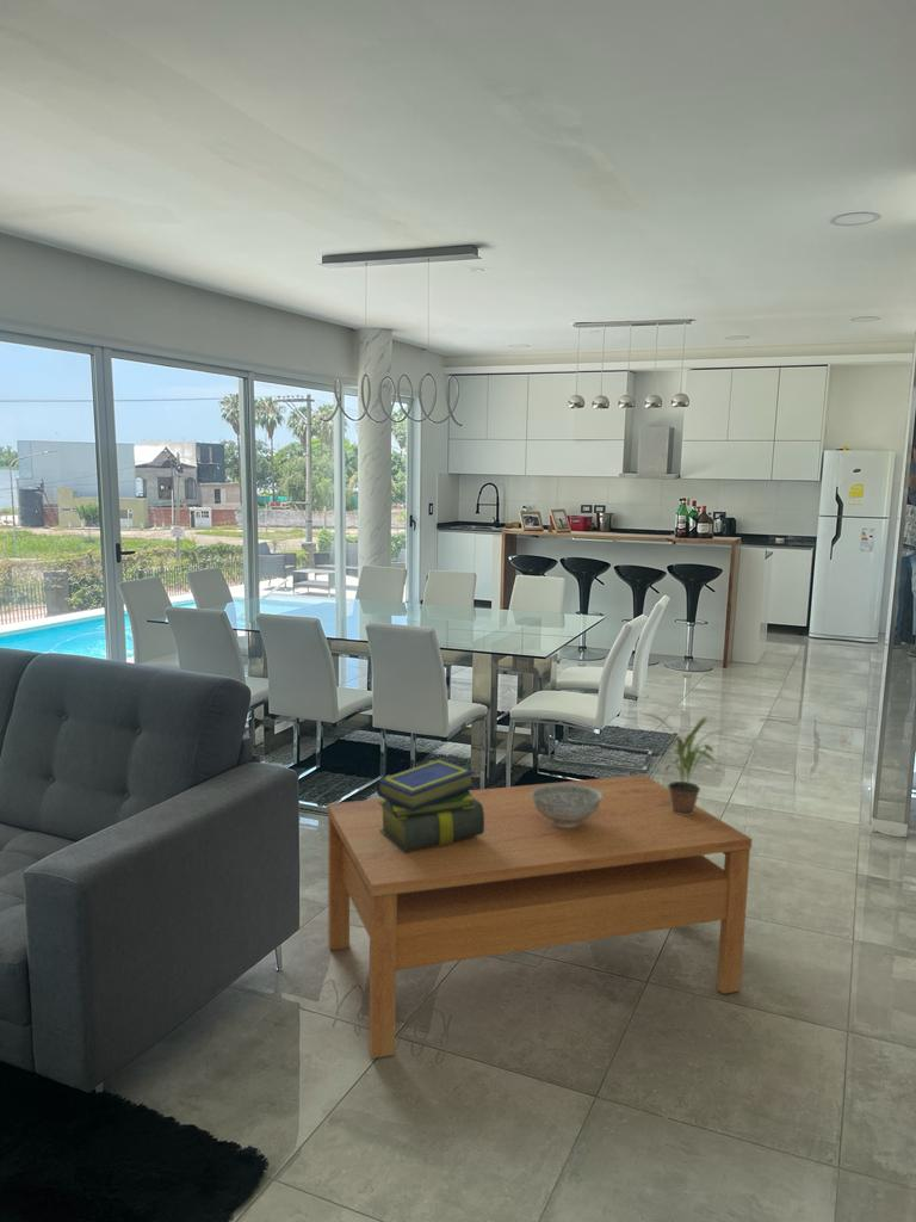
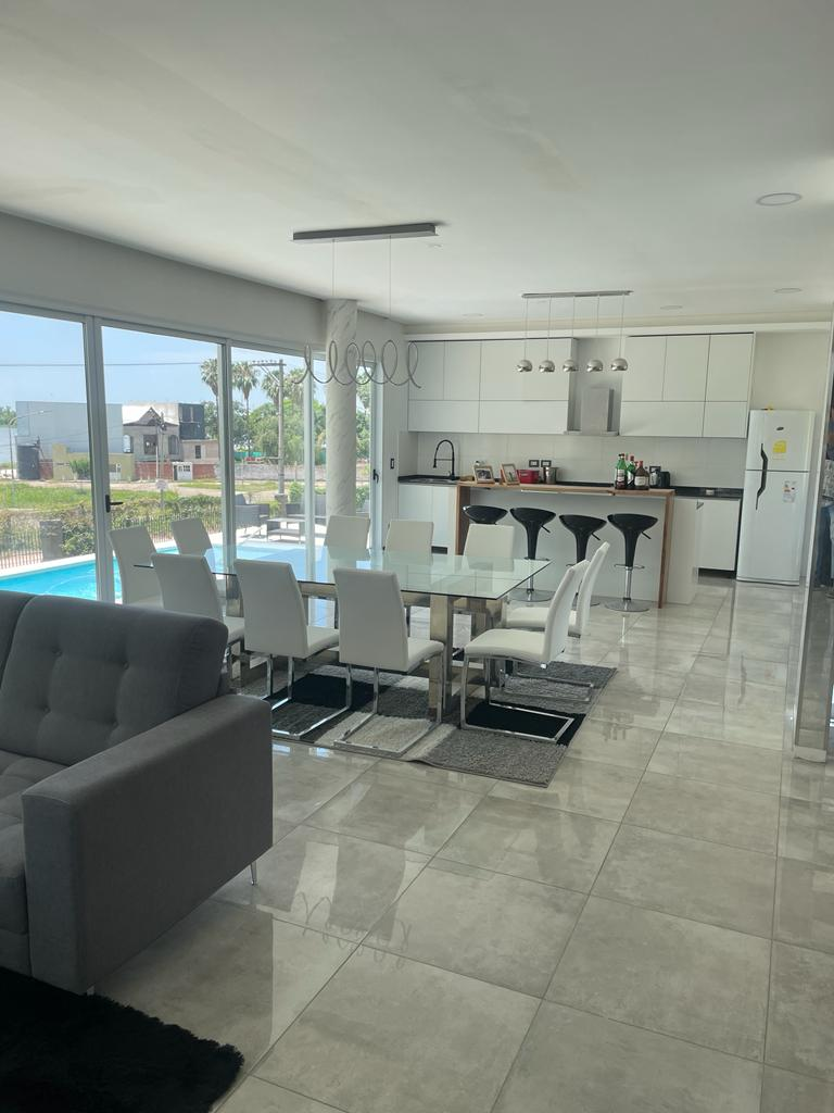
- coffee table (528, 894)
- stack of books (428, 803)
- potted plant (680, 760)
- decorative bowl (565, 807)
